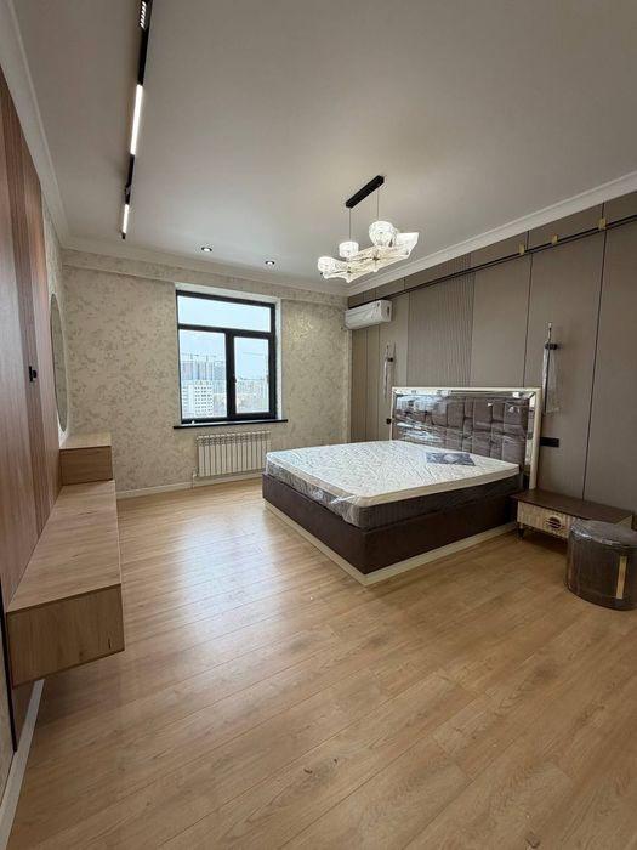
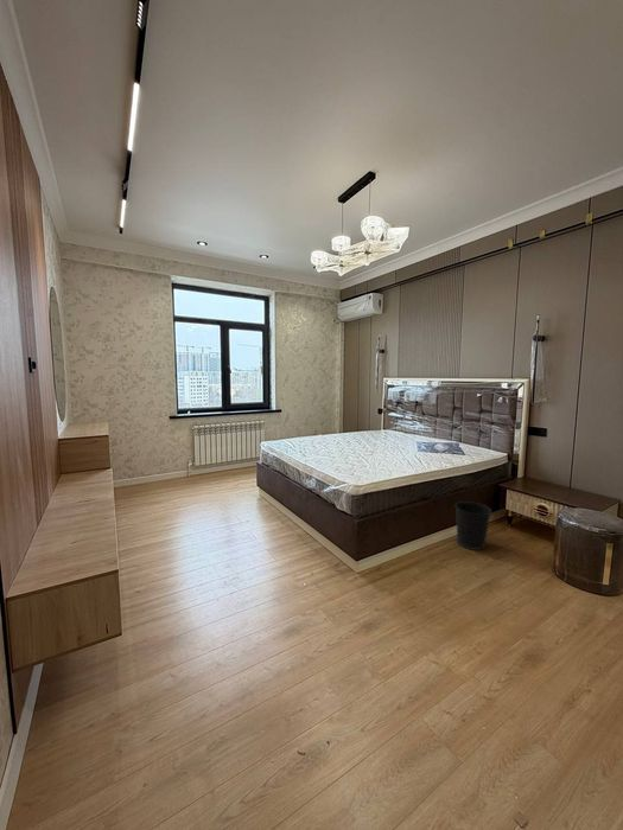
+ wastebasket (471, 525)
